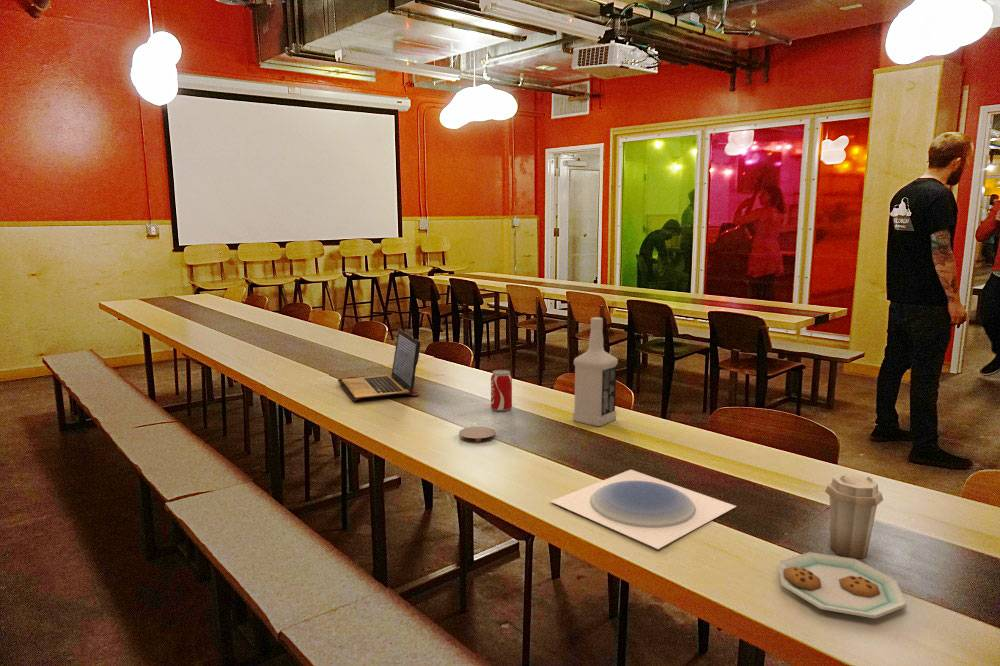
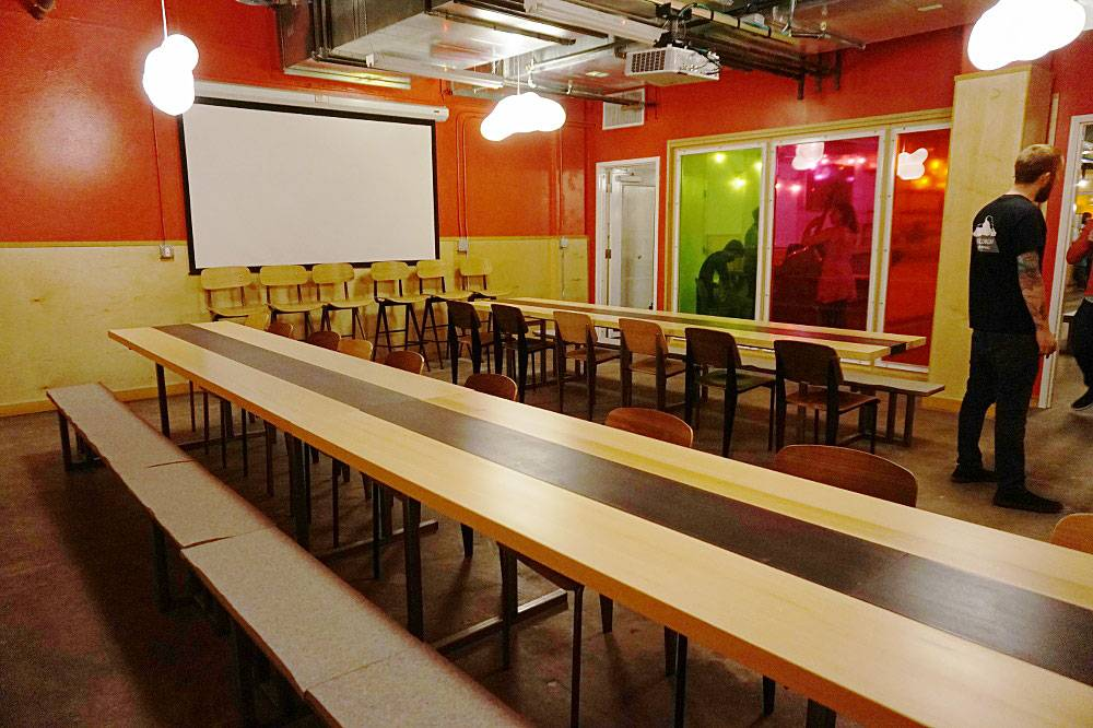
- laptop (379, 375)
- vodka (595, 369)
- coaster (477, 434)
- beverage can (501, 390)
- plate (642, 498)
- plate (850, 537)
